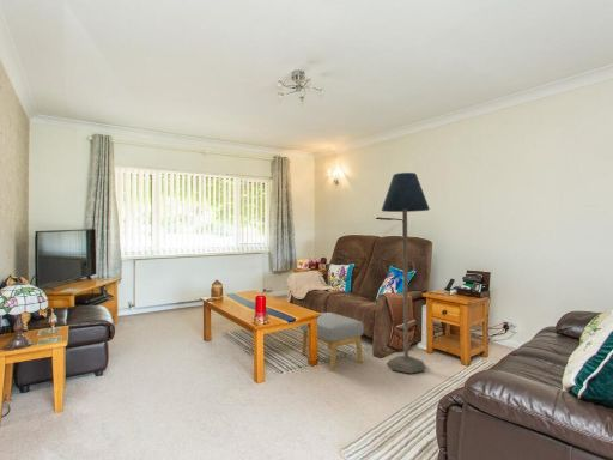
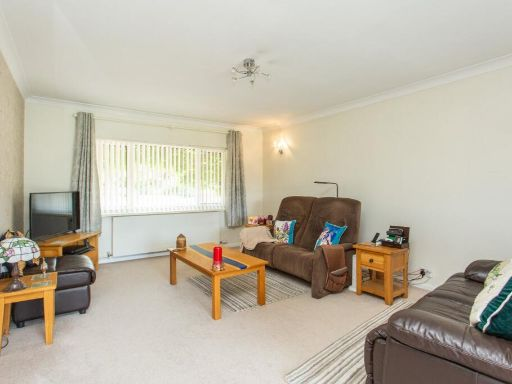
- footstool (330, 338)
- floor lamp (405, 270)
